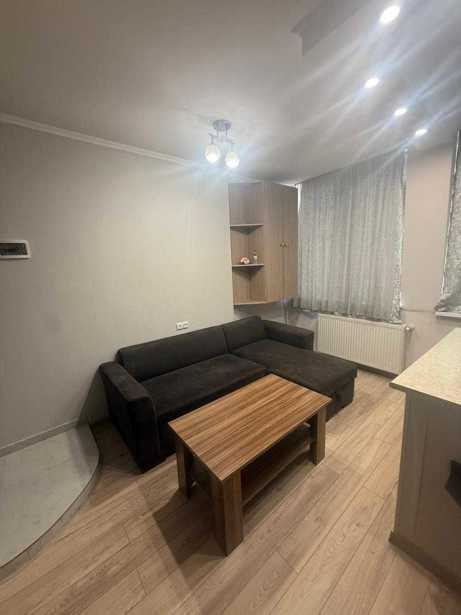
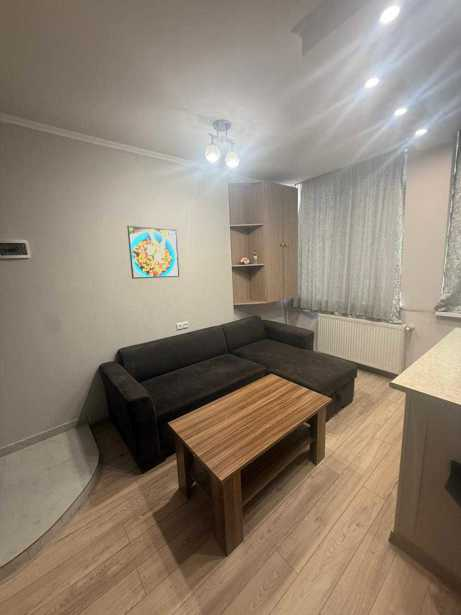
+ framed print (155, 253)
